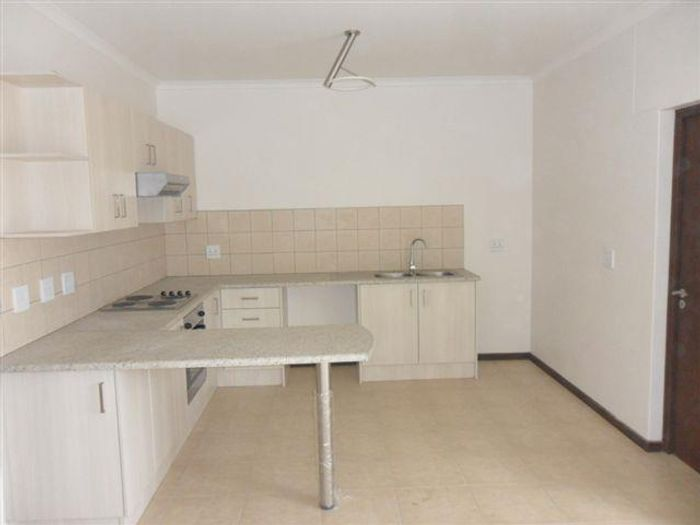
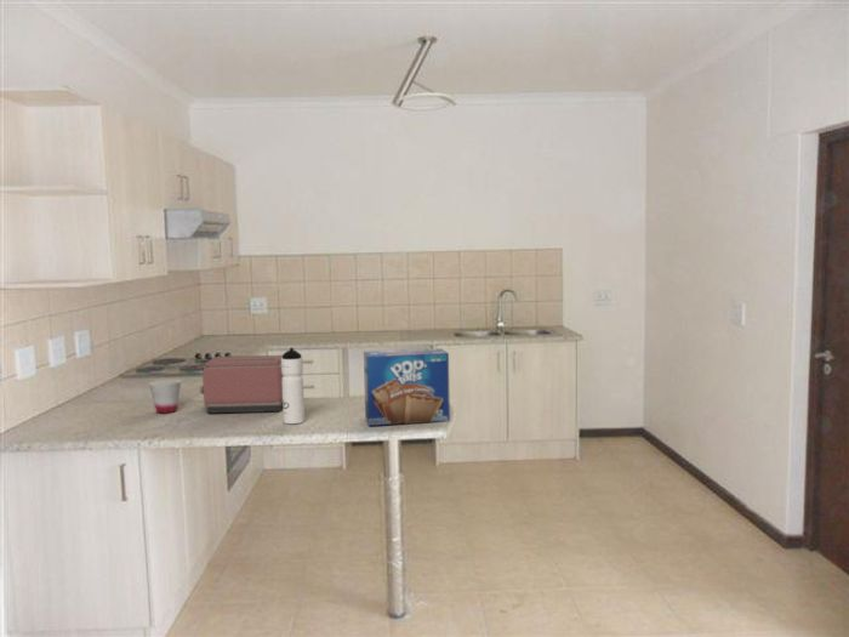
+ water bottle (292, 385)
+ cup (165, 397)
+ toaster (241, 383)
+ toaster pastry box (405, 386)
